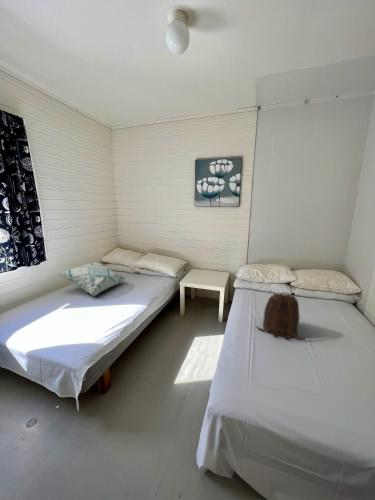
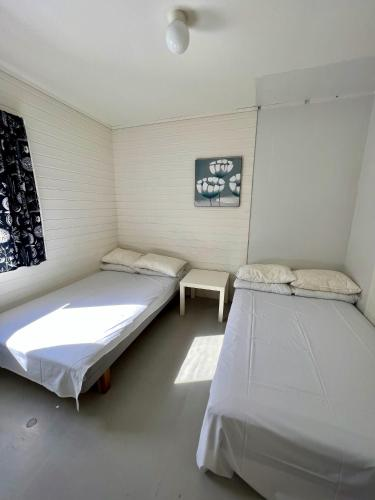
- backpack (281, 309)
- decorative pillow (93, 277)
